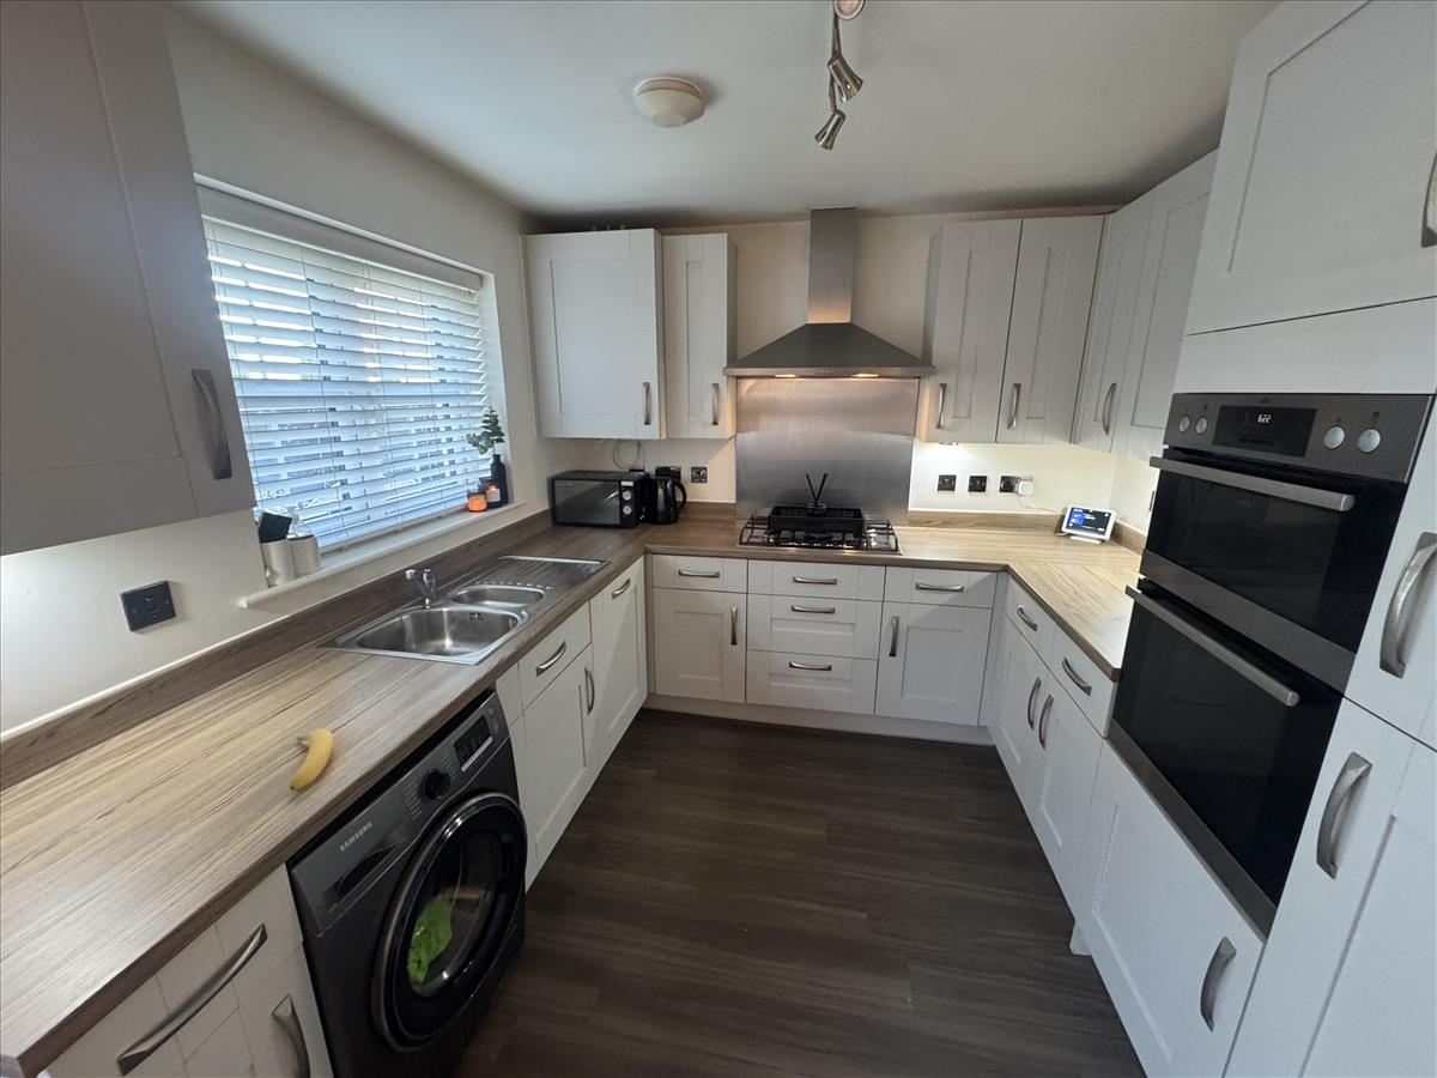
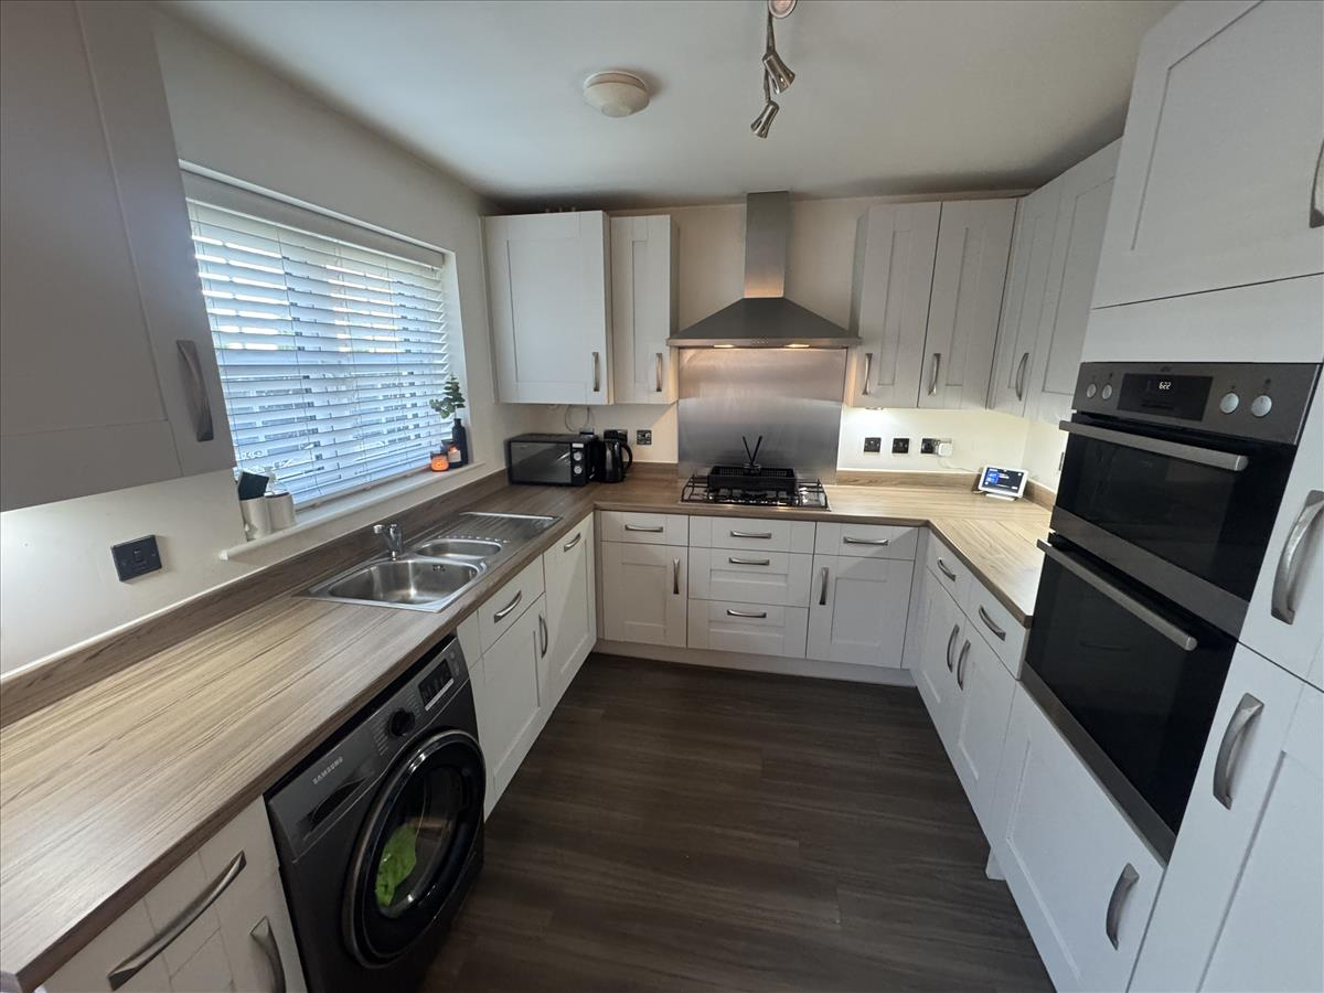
- banana (308, 753)
